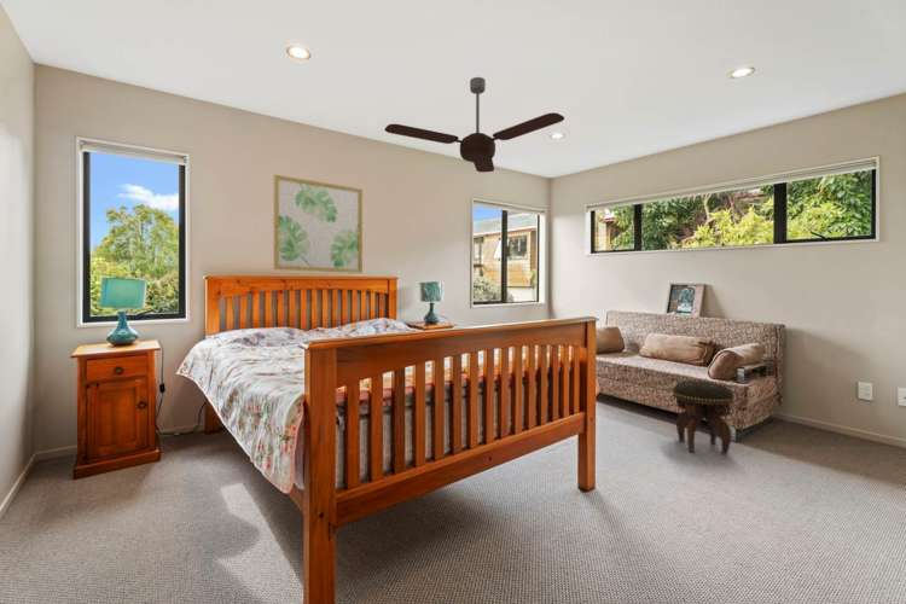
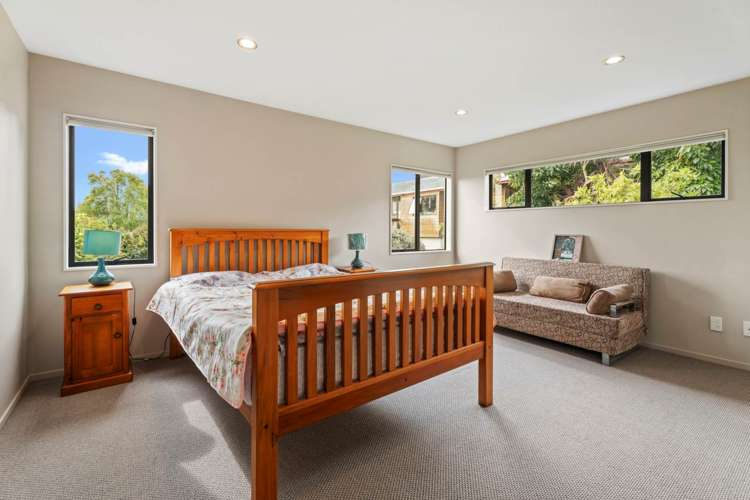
- footstool (702, 414)
- ceiling fan (476, 124)
- wall art (320, 226)
